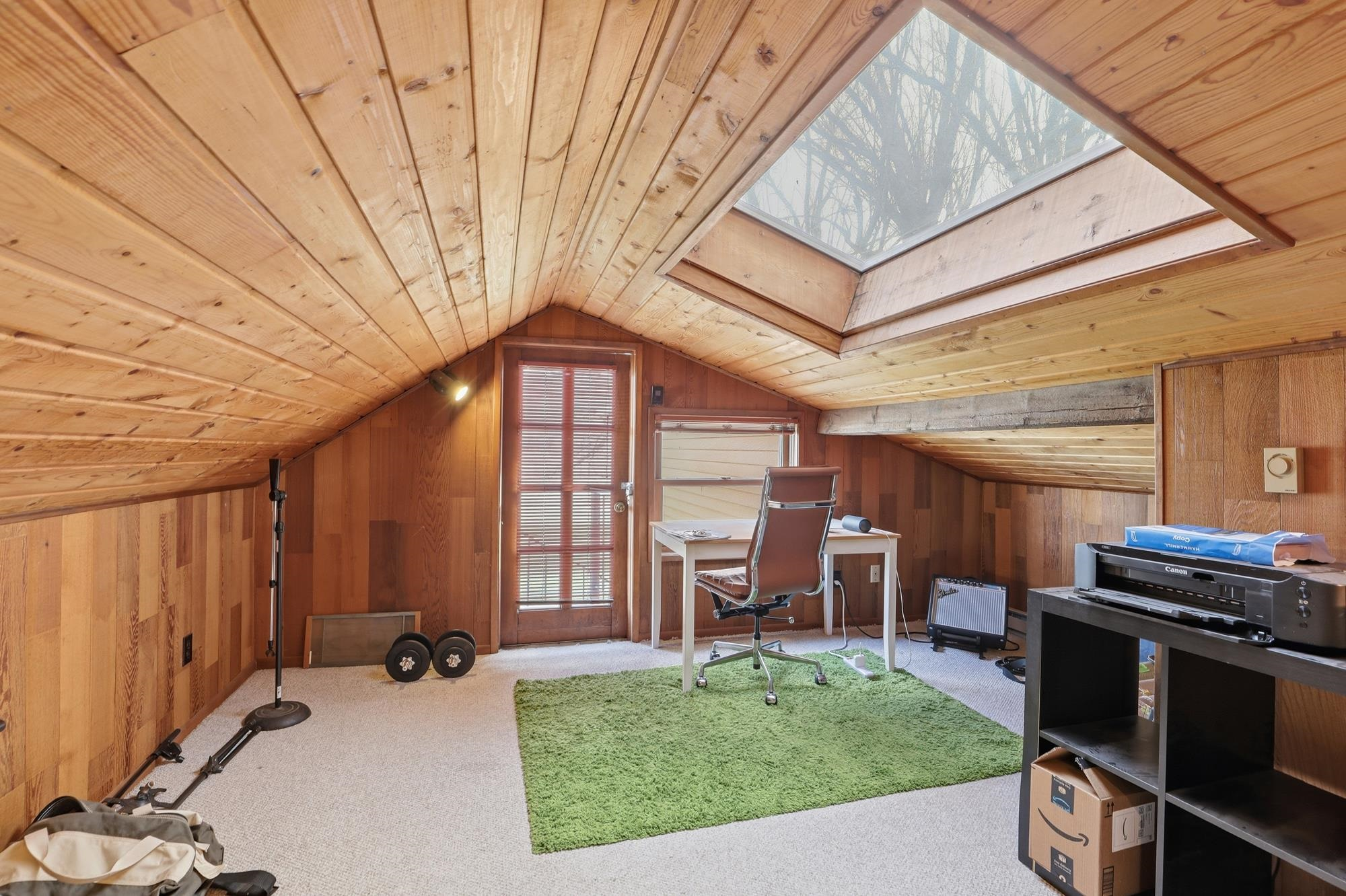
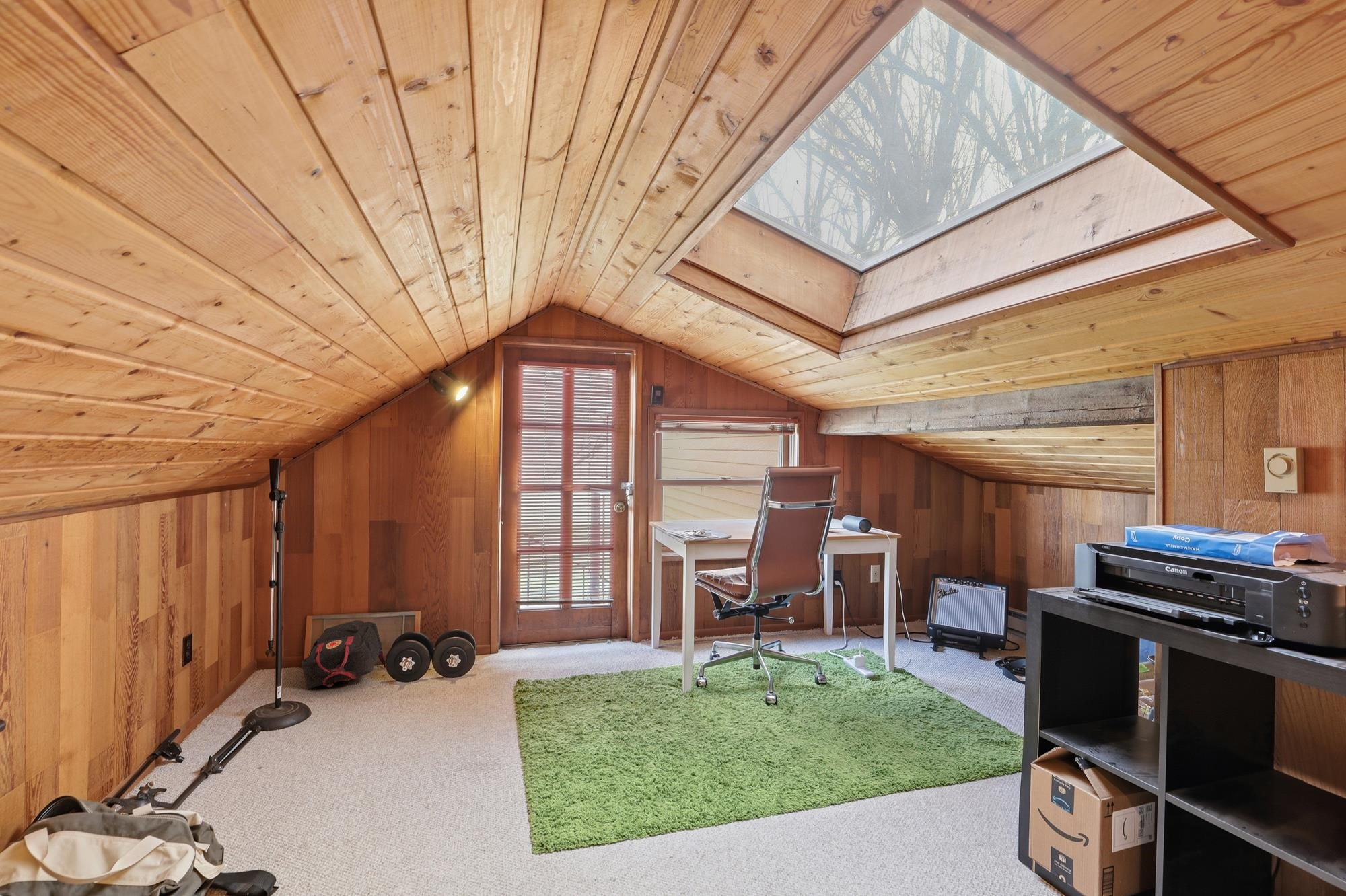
+ backpack (347, 651)
